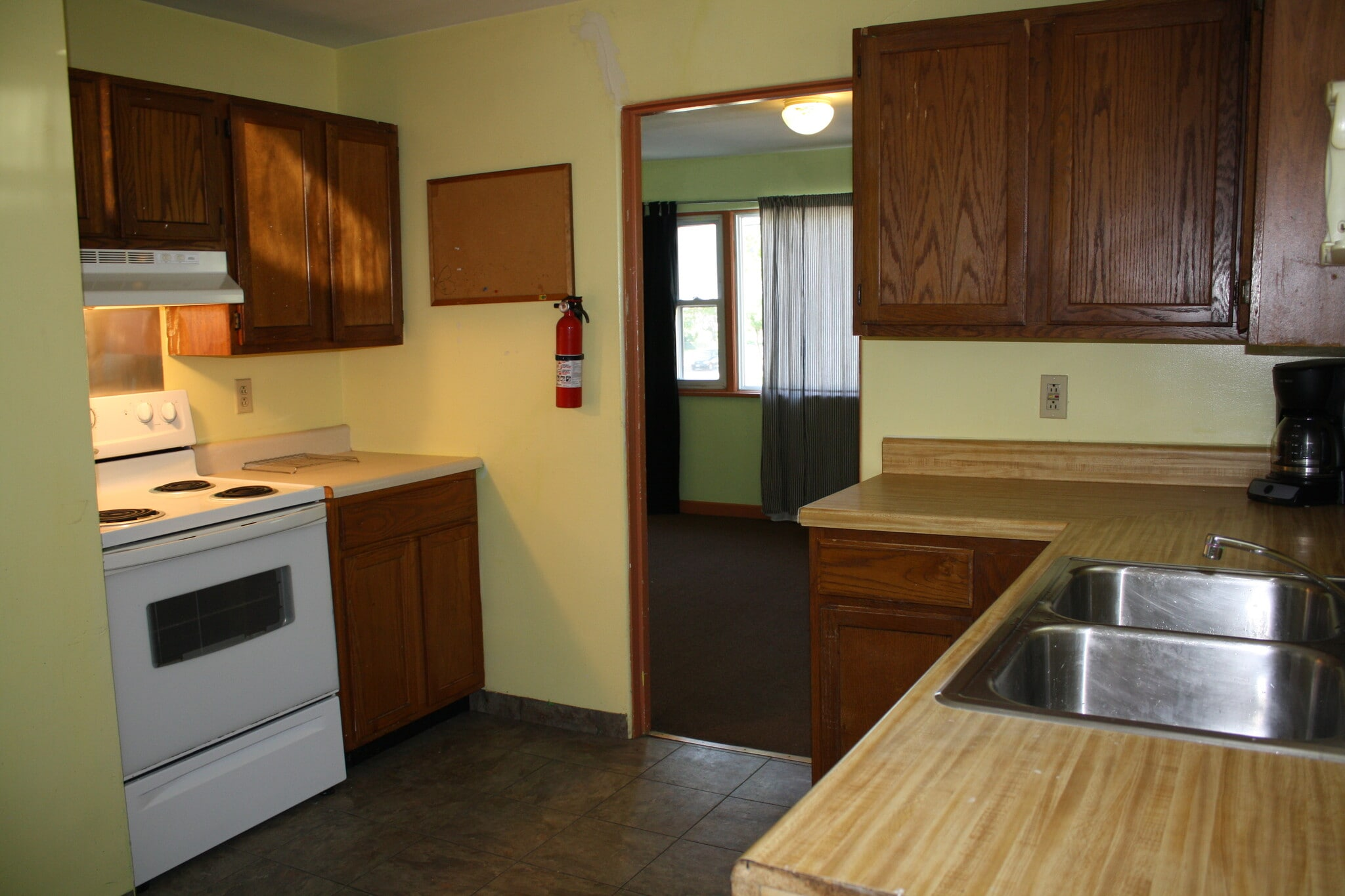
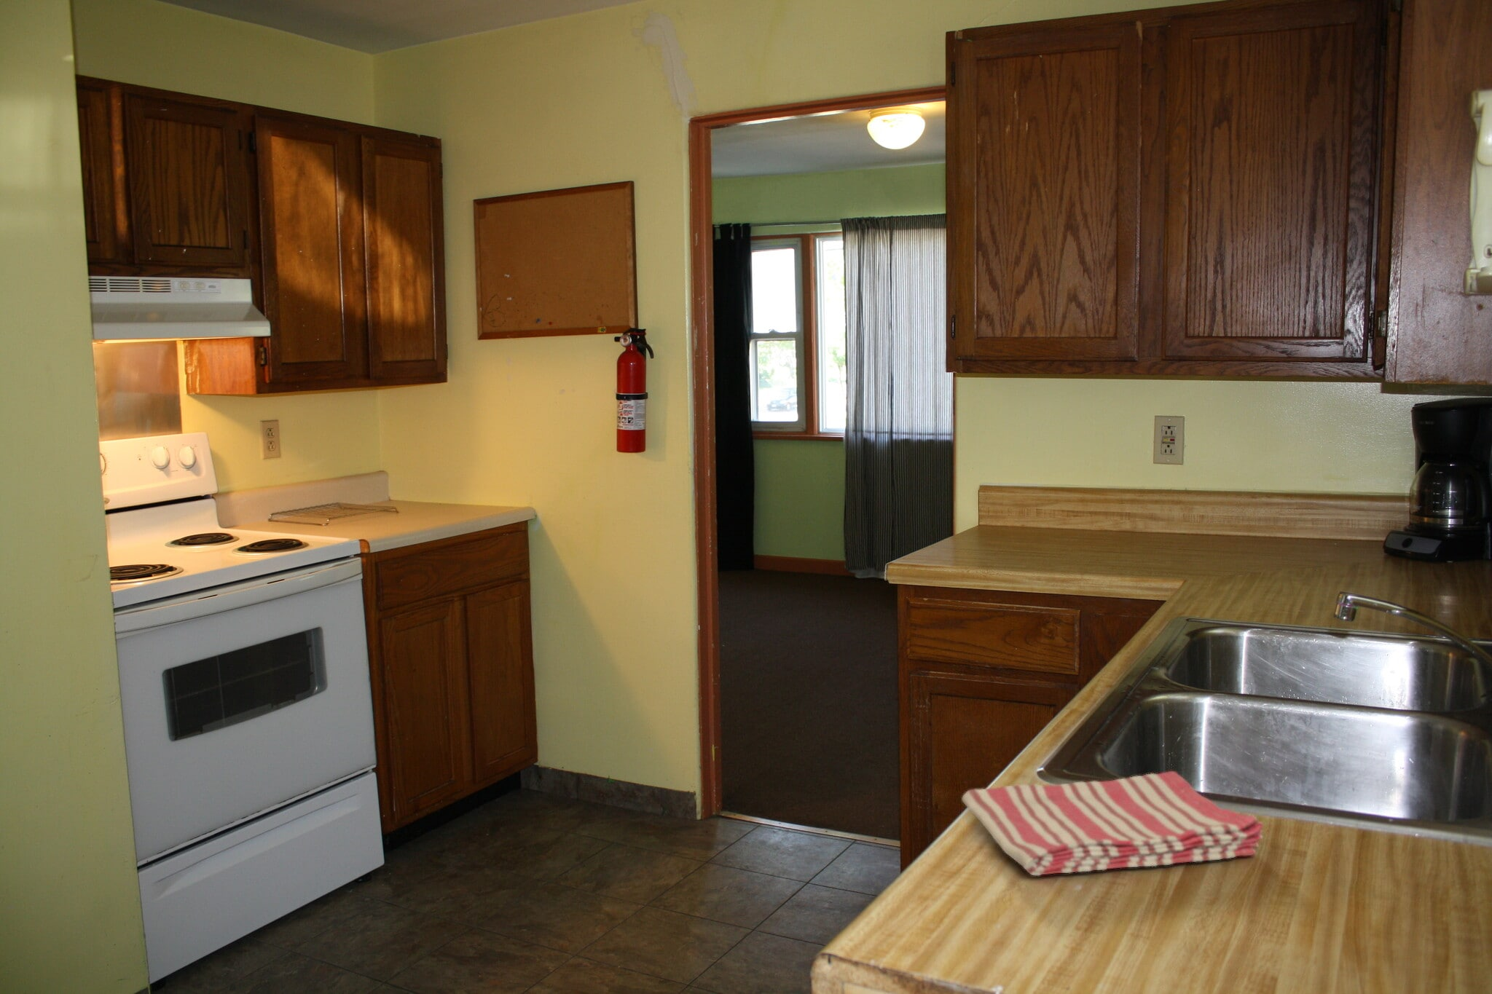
+ dish towel (1104, 814)
